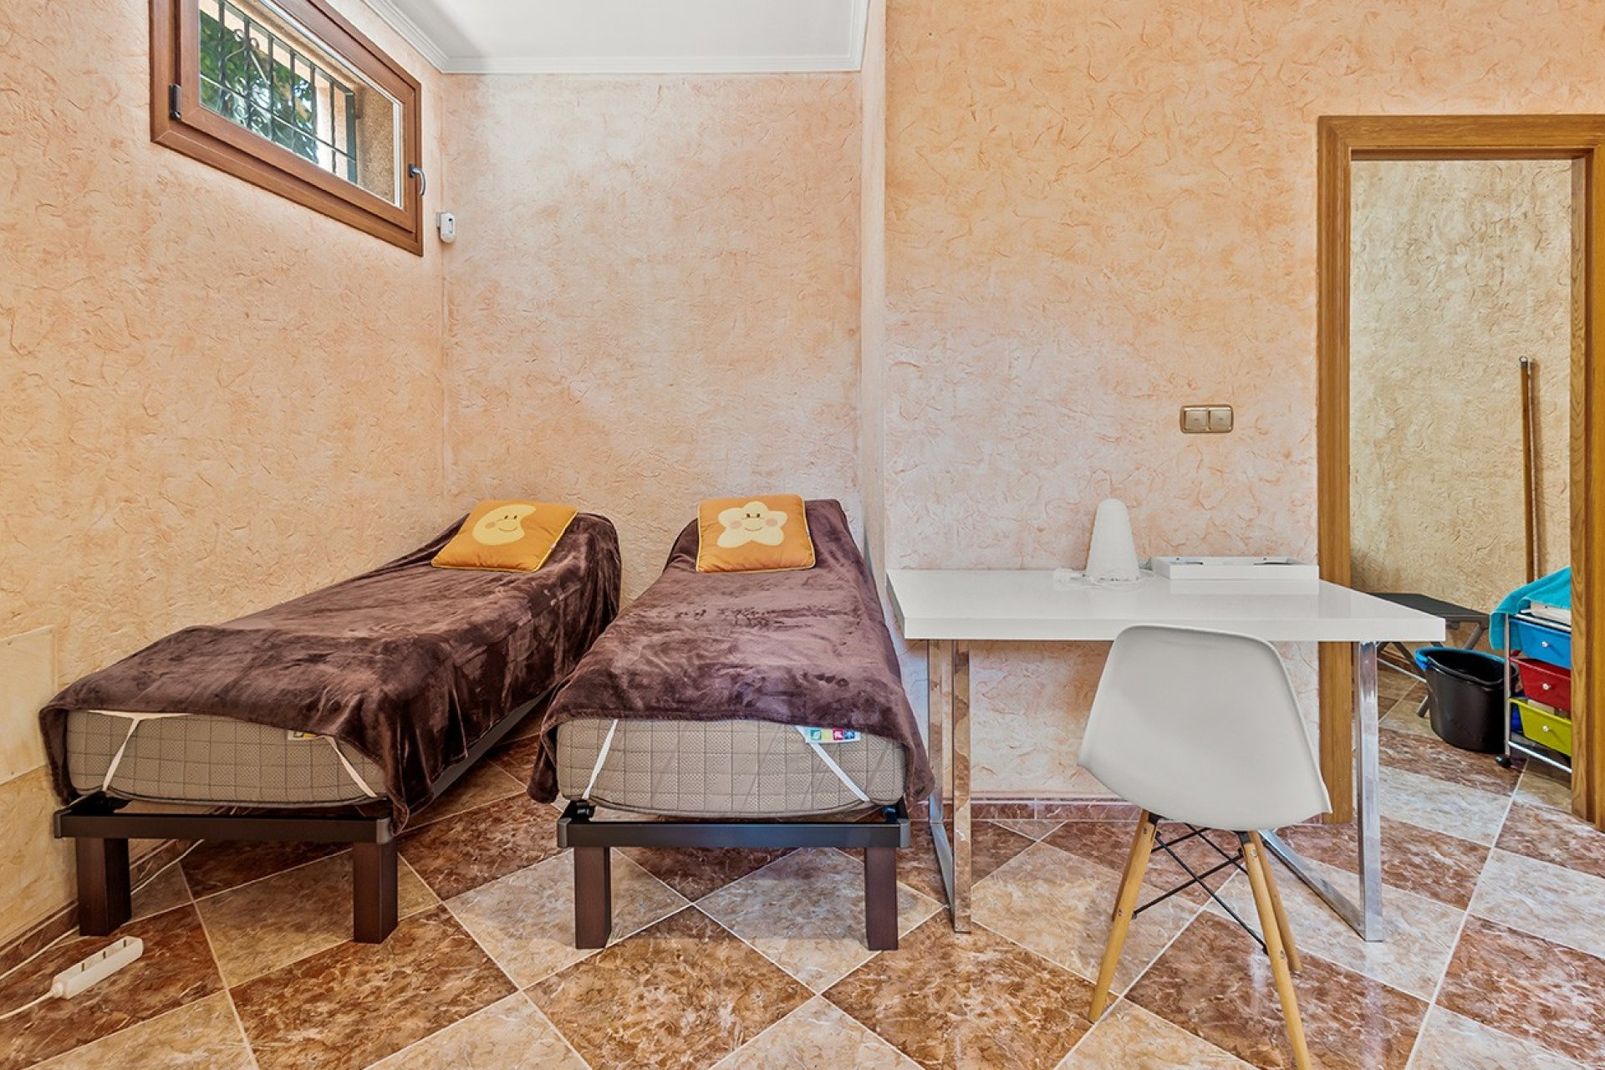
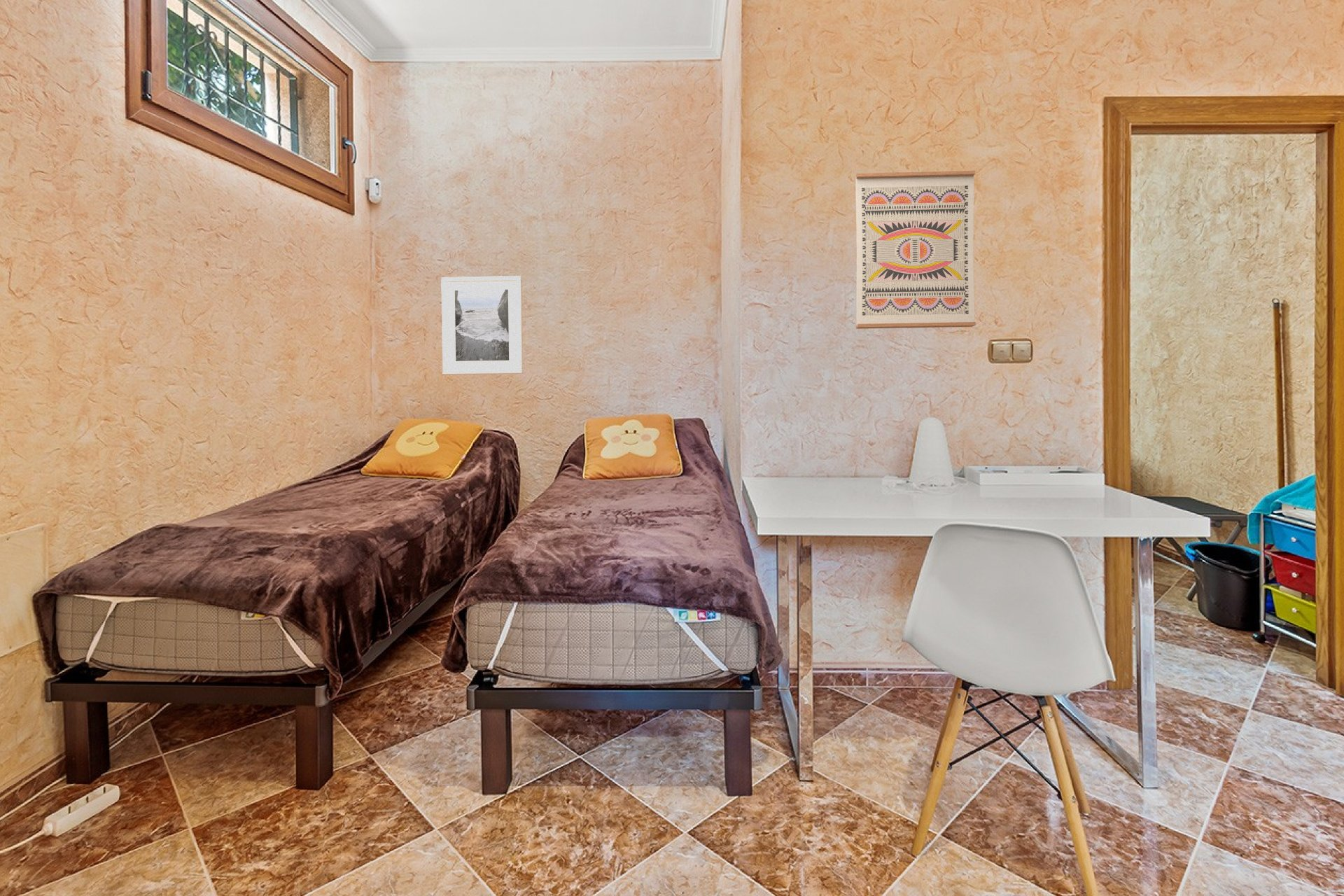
+ wall art (914, 250)
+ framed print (482, 326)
